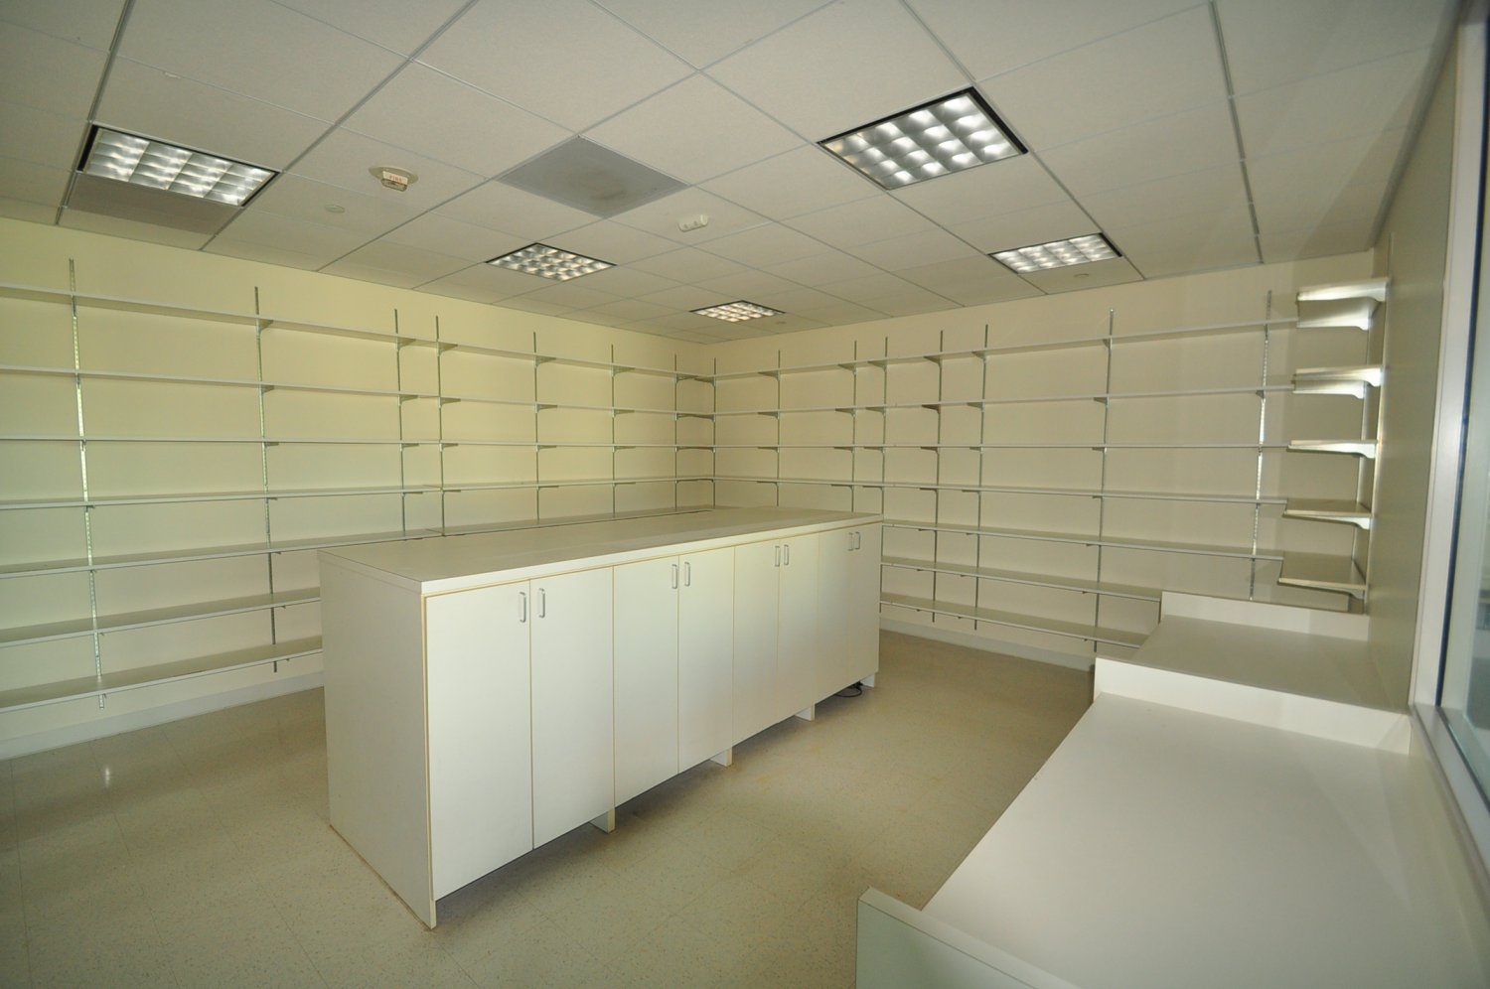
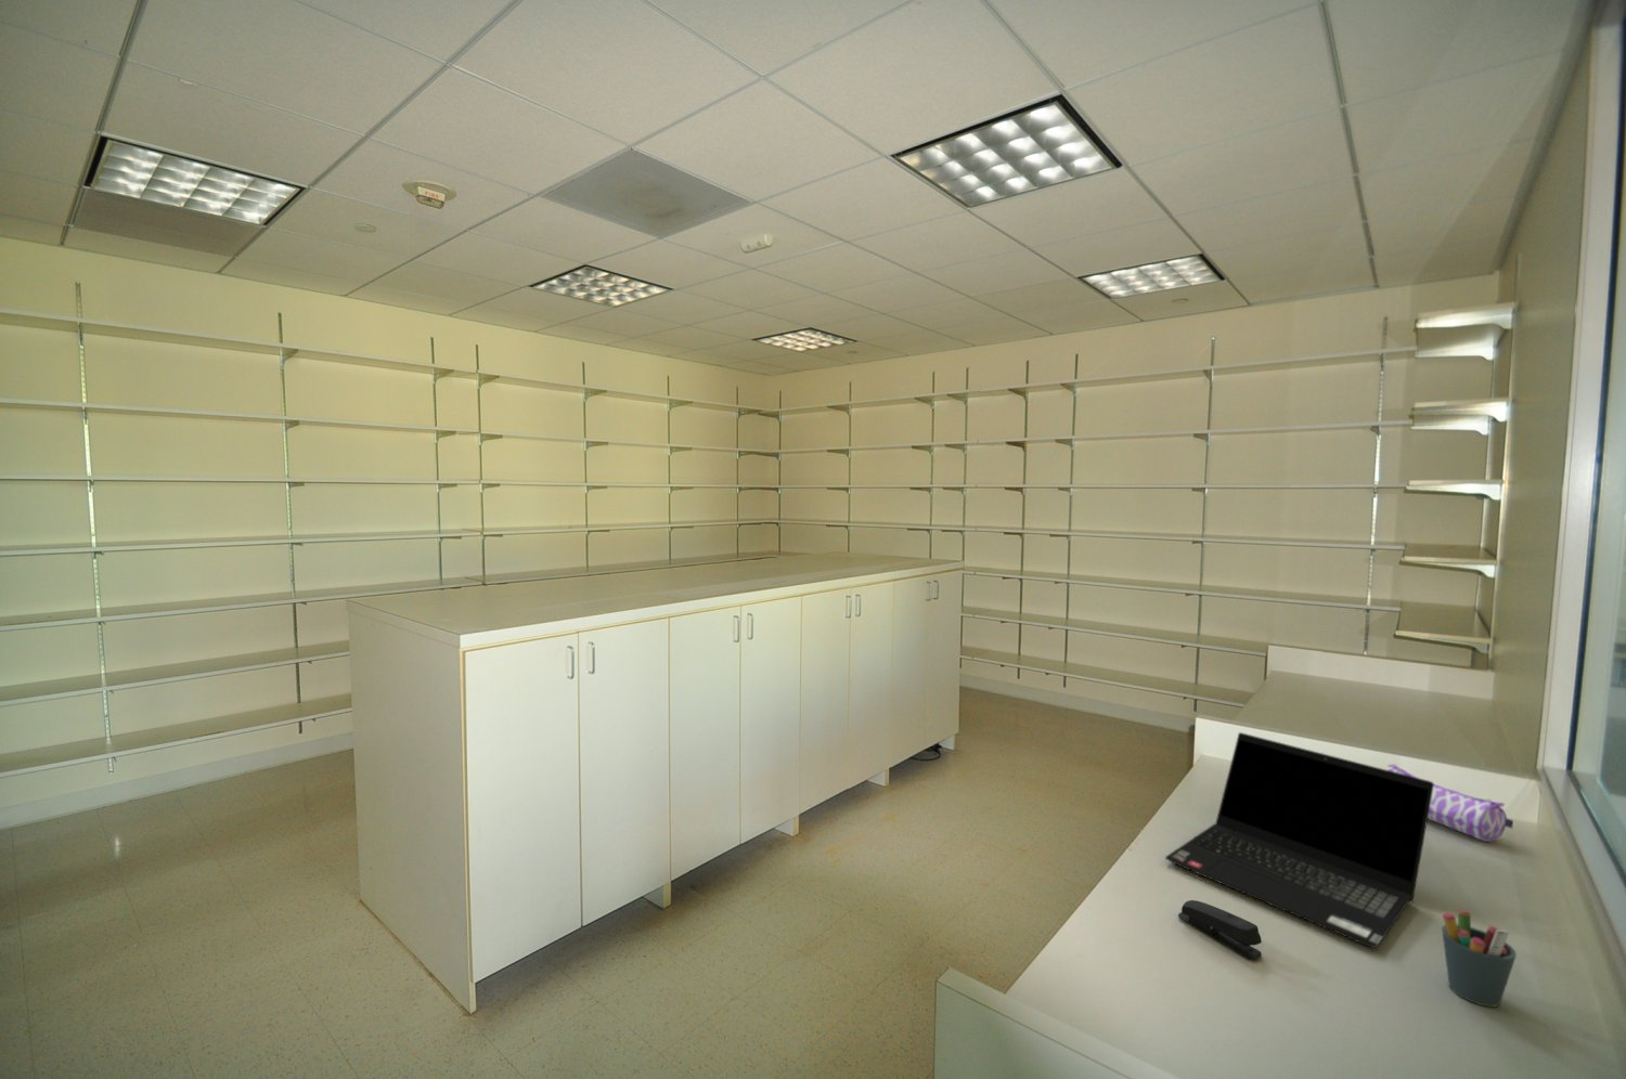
+ pen holder (1475, 953)
+ laptop computer (1296, 824)
+ pencil case (1439, 802)
+ stapler (1219, 921)
